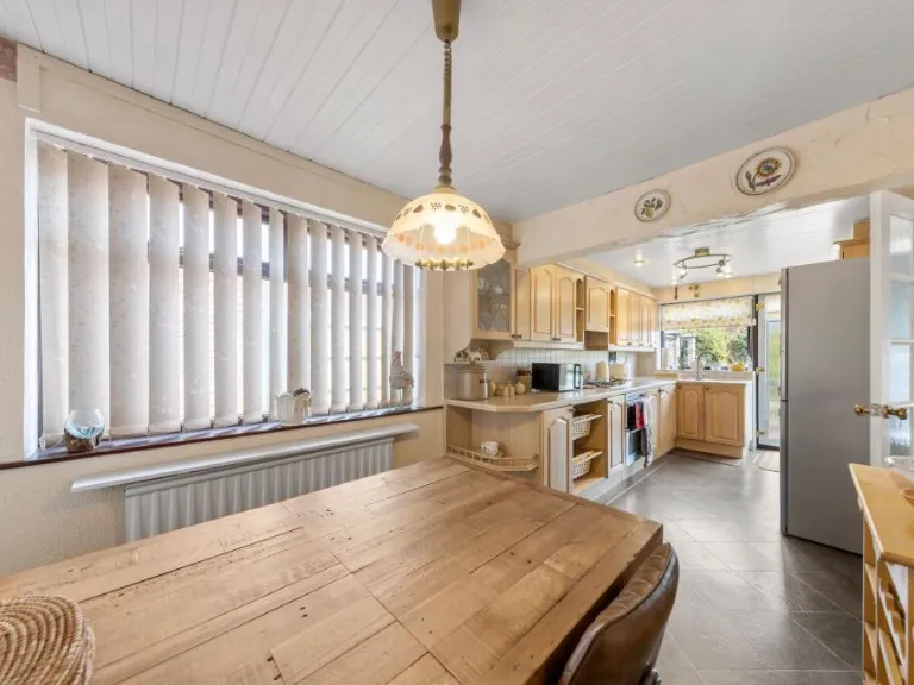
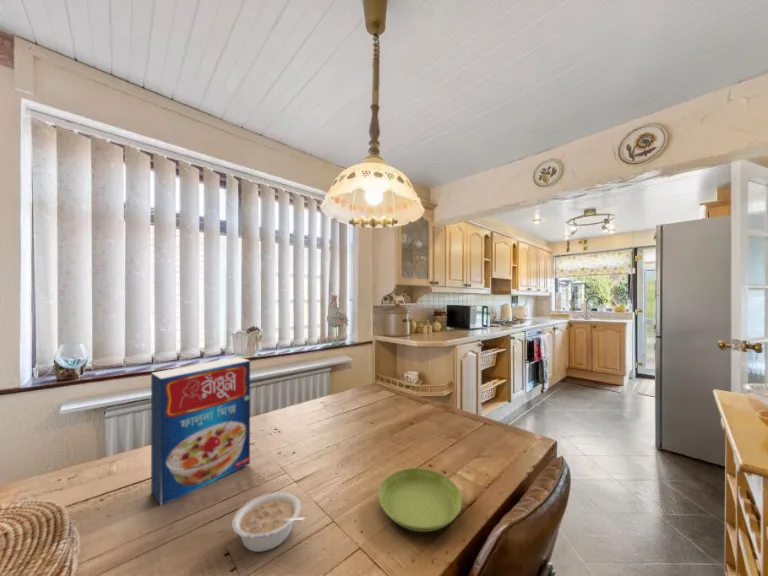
+ cereal box (204, 421)
+ saucer (419, 499)
+ legume (270, 520)
